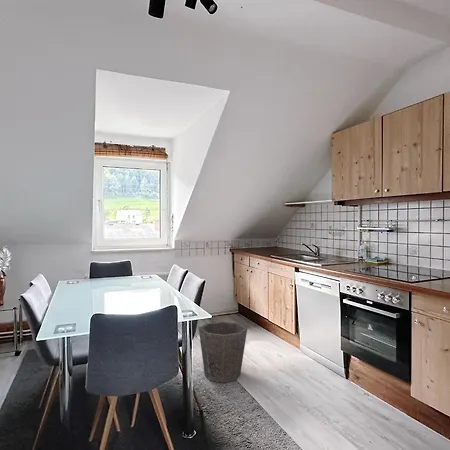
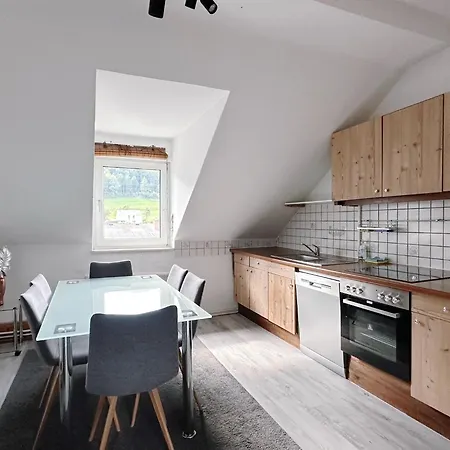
- waste bin (222, 351)
